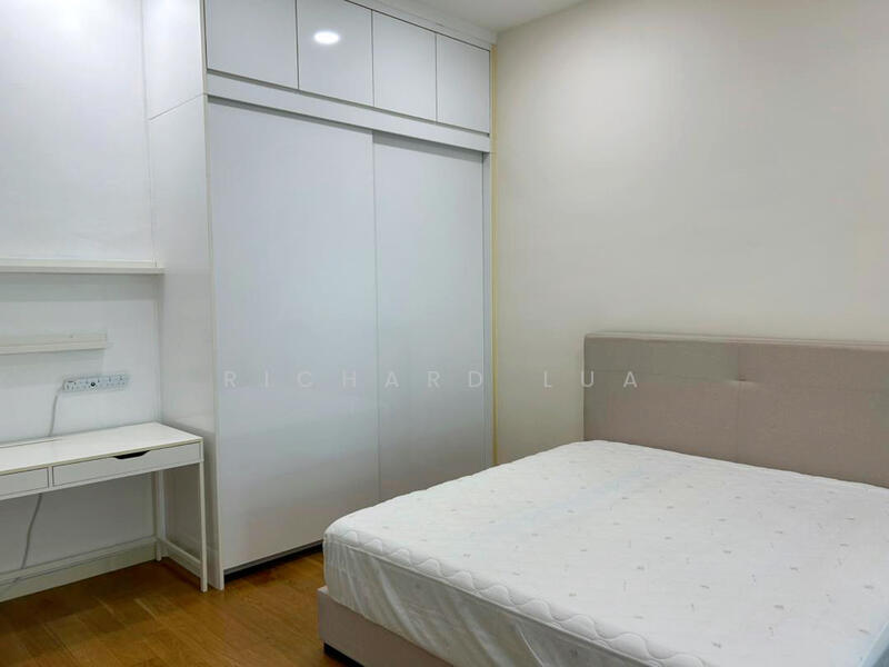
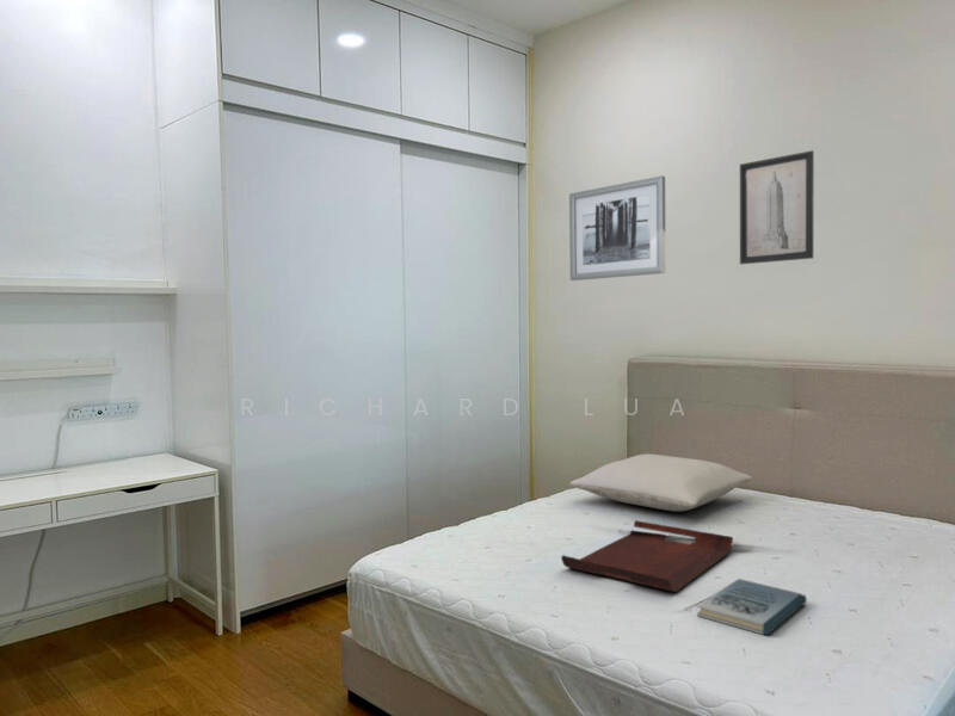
+ wall art (615, 230)
+ wall art (775, 209)
+ serving tray (649, 553)
+ pillow (661, 481)
+ book (752, 604)
